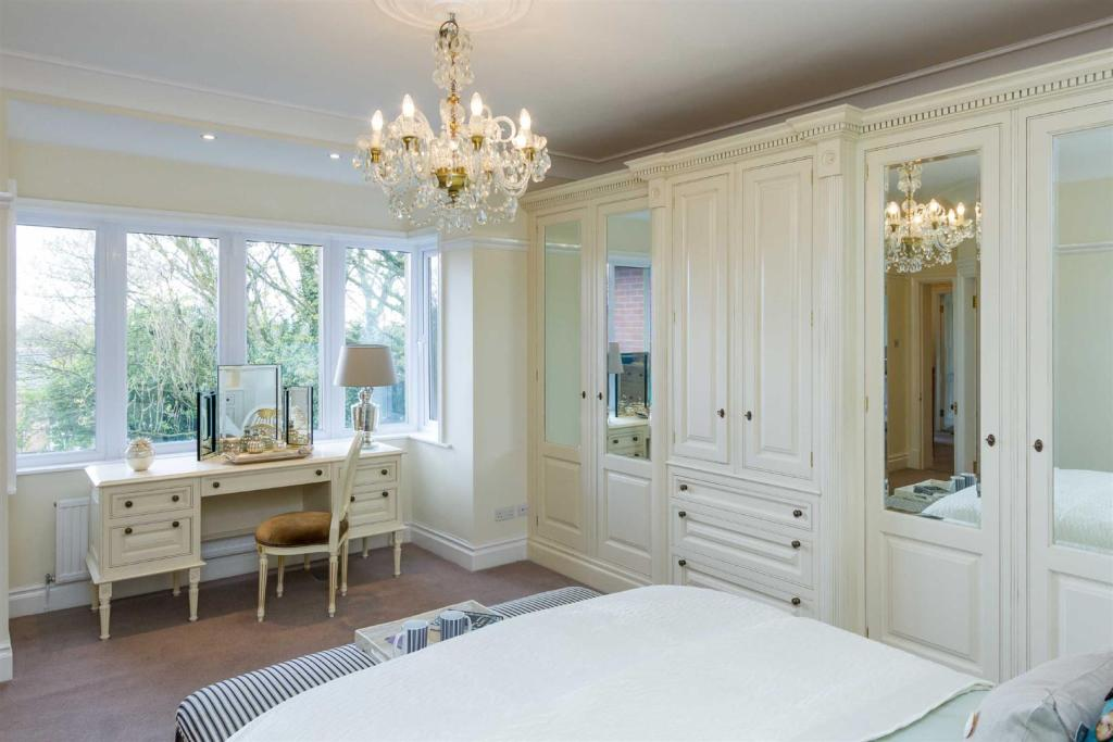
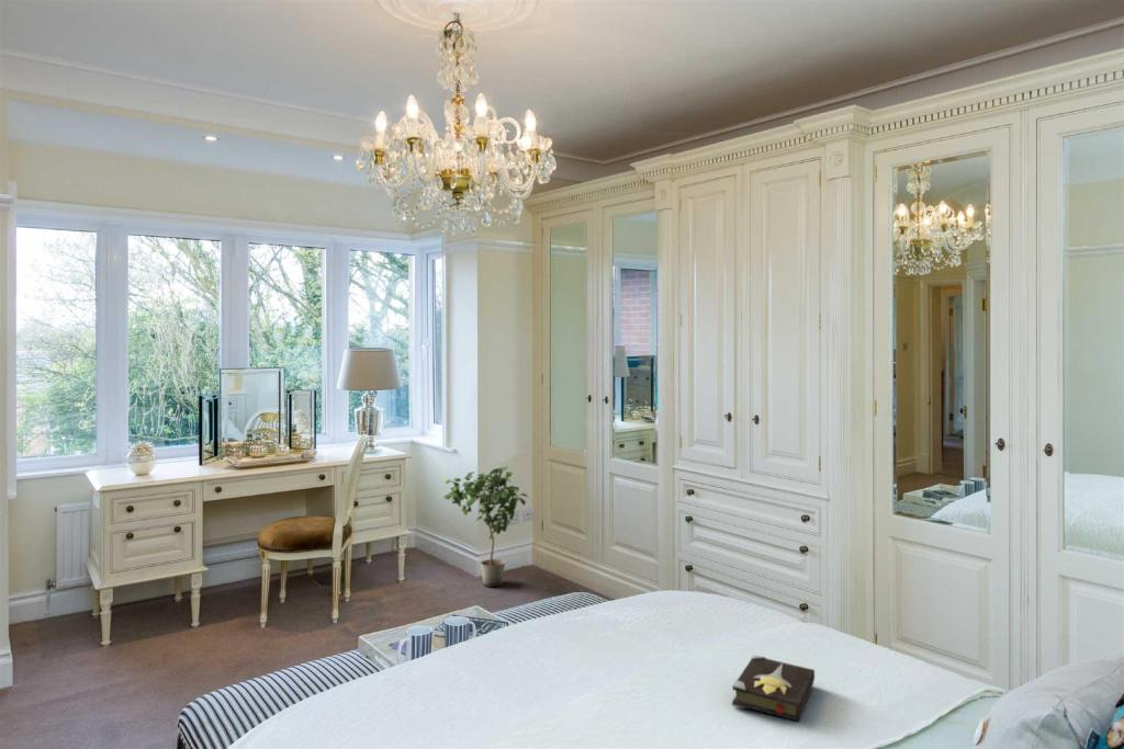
+ potted plant (488, 526)
+ hardback book (774, 684)
